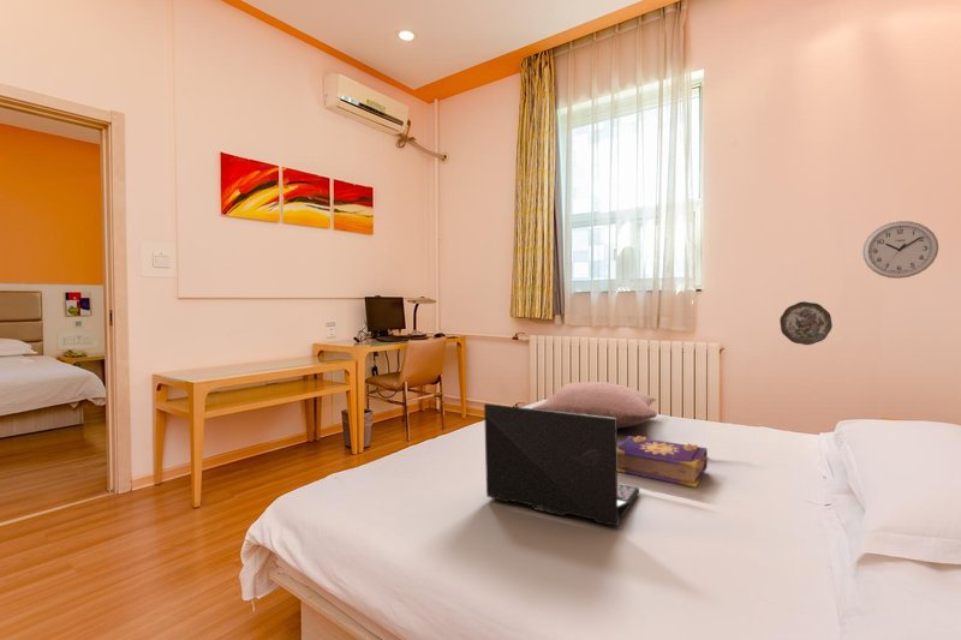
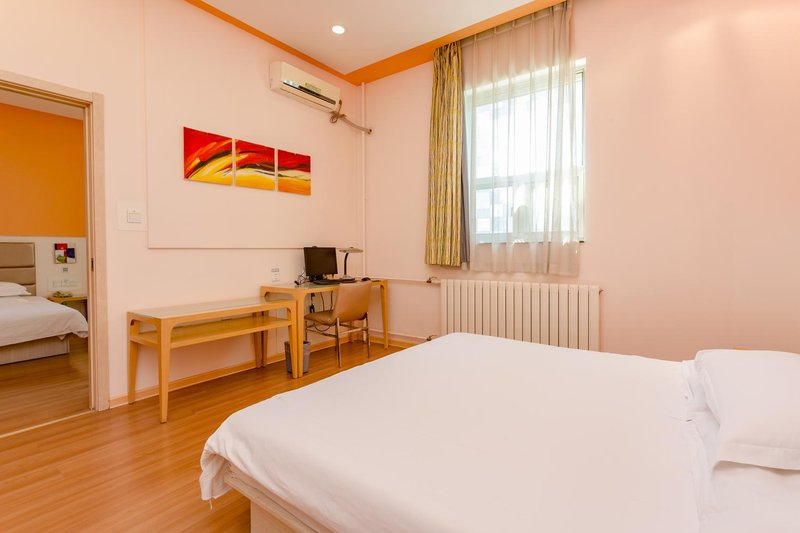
- pillow (597, 402)
- wall clock (899, 249)
- laptop (563, 449)
- book (658, 457)
- decorative plate (805, 323)
